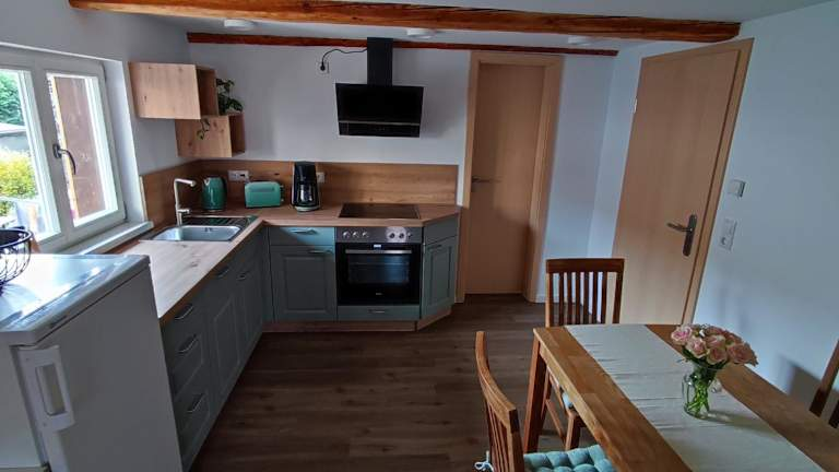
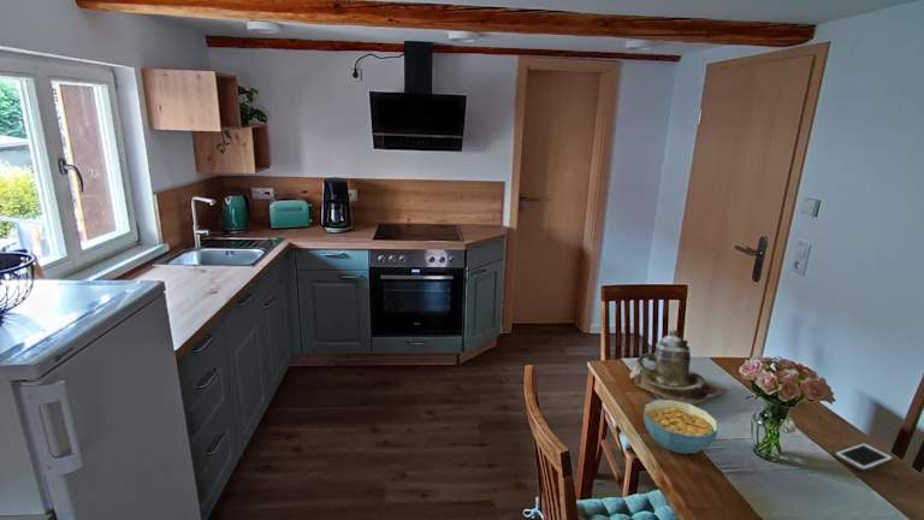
+ teapot (680, 360)
+ cereal bowl (677, 431)
+ cell phone (863, 456)
